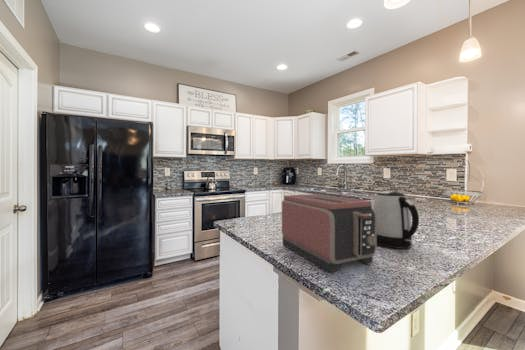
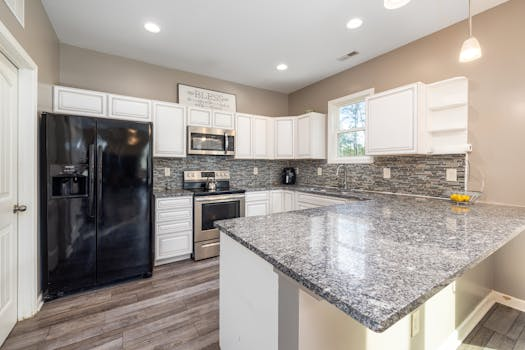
- kettle (394, 218)
- toaster (326, 227)
